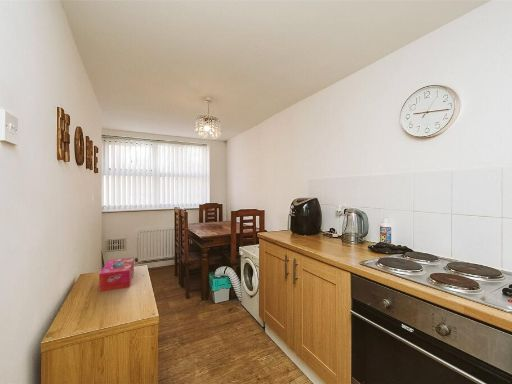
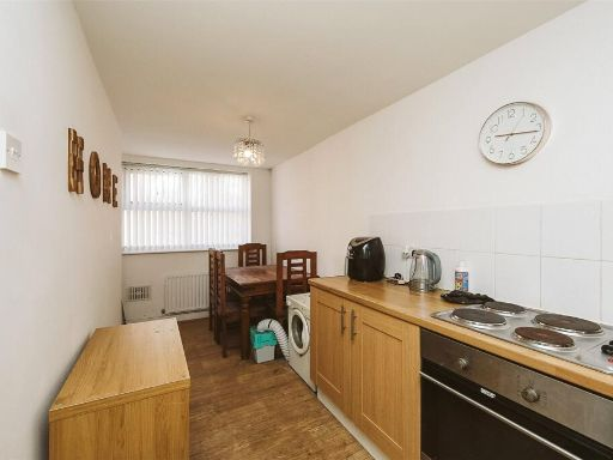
- tissue box (118, 272)
